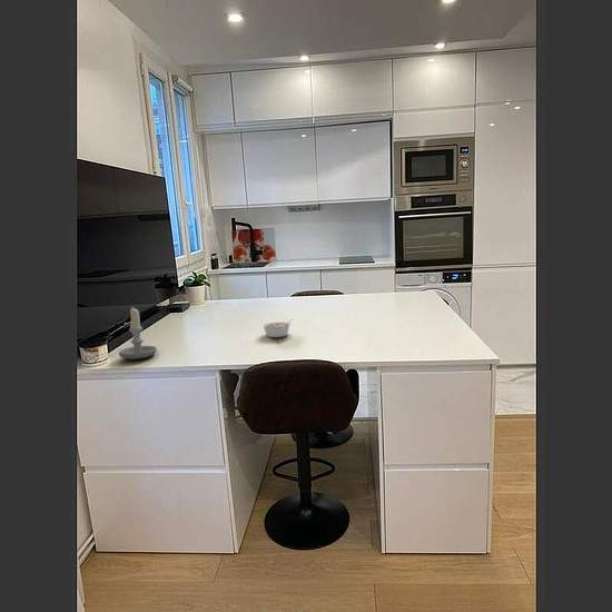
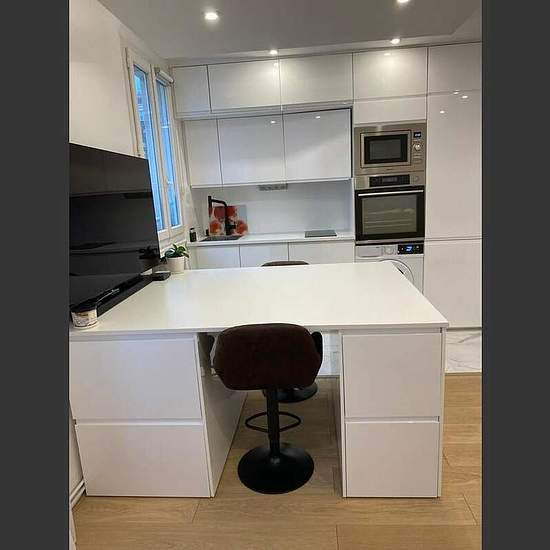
- candle (136, 332)
- legume (277, 328)
